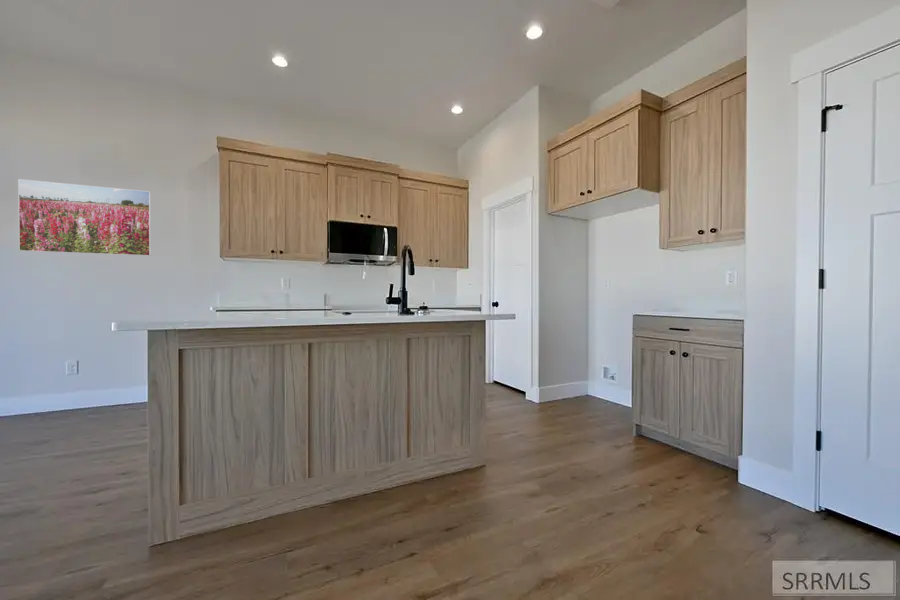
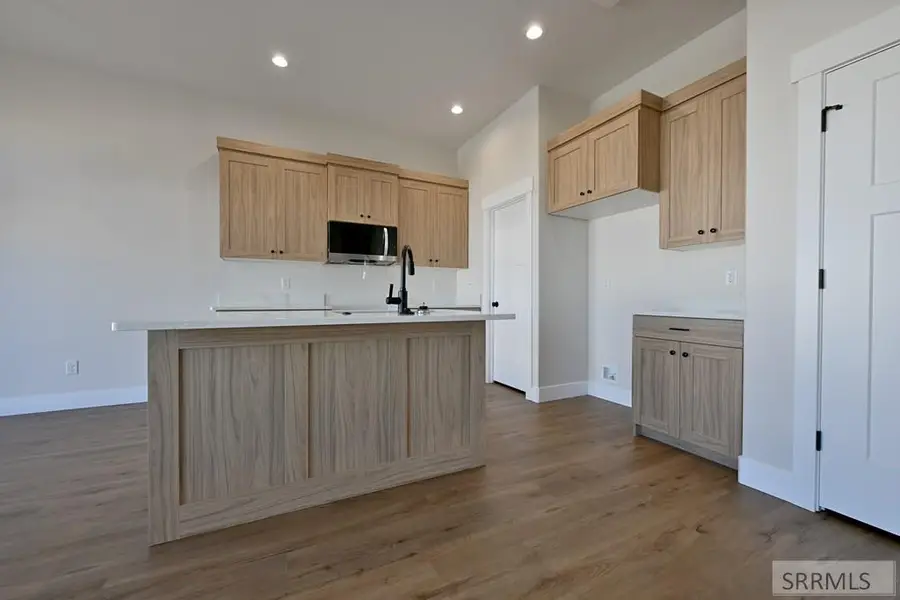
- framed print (88, 219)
